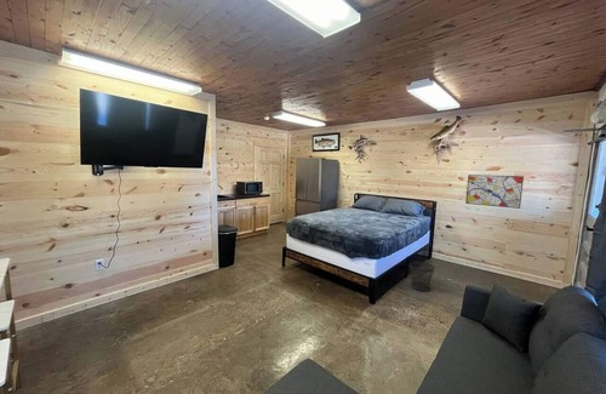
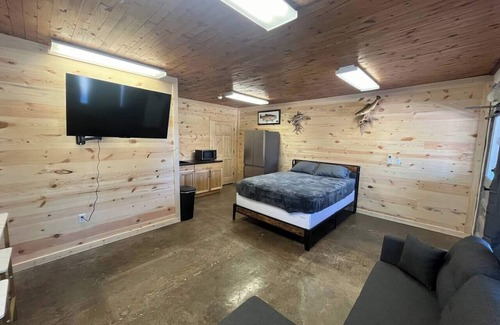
- wastebasket (421, 276)
- wall art (492, 190)
